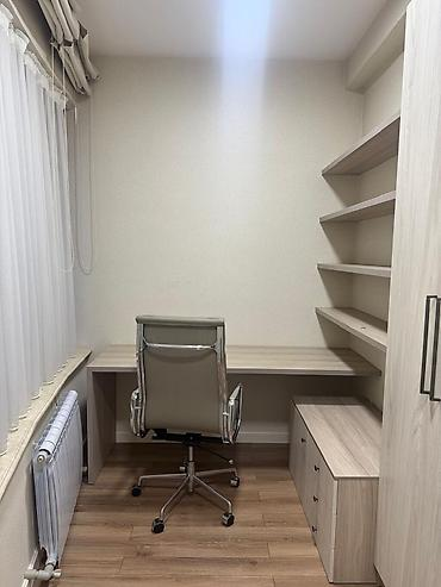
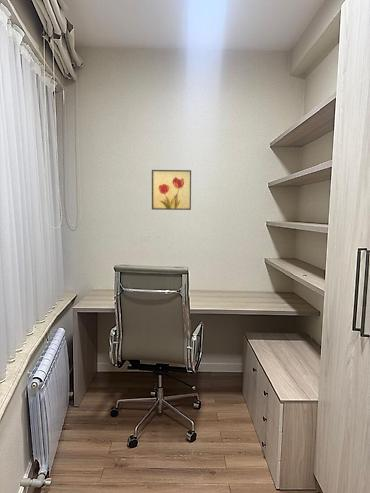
+ wall art (171, 190)
